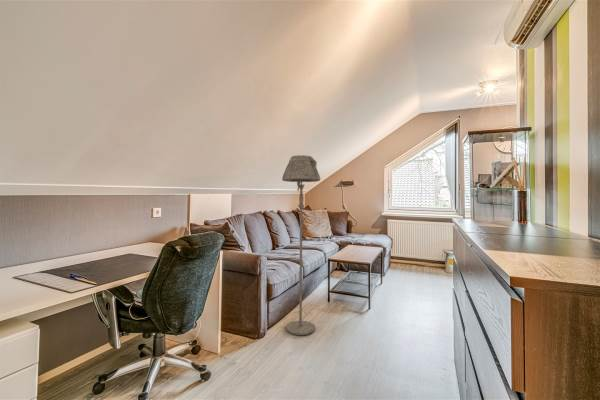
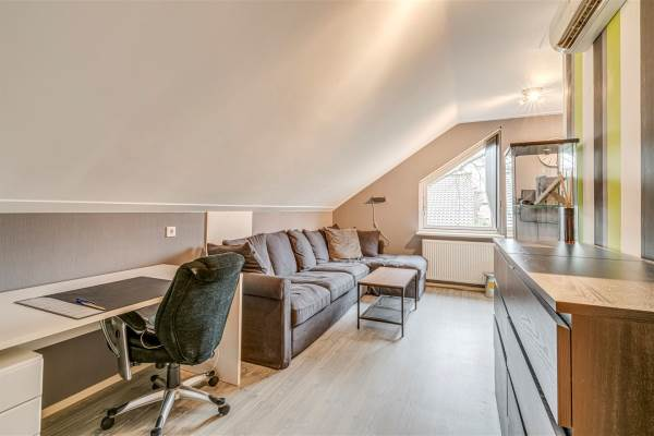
- floor lamp (300, 242)
